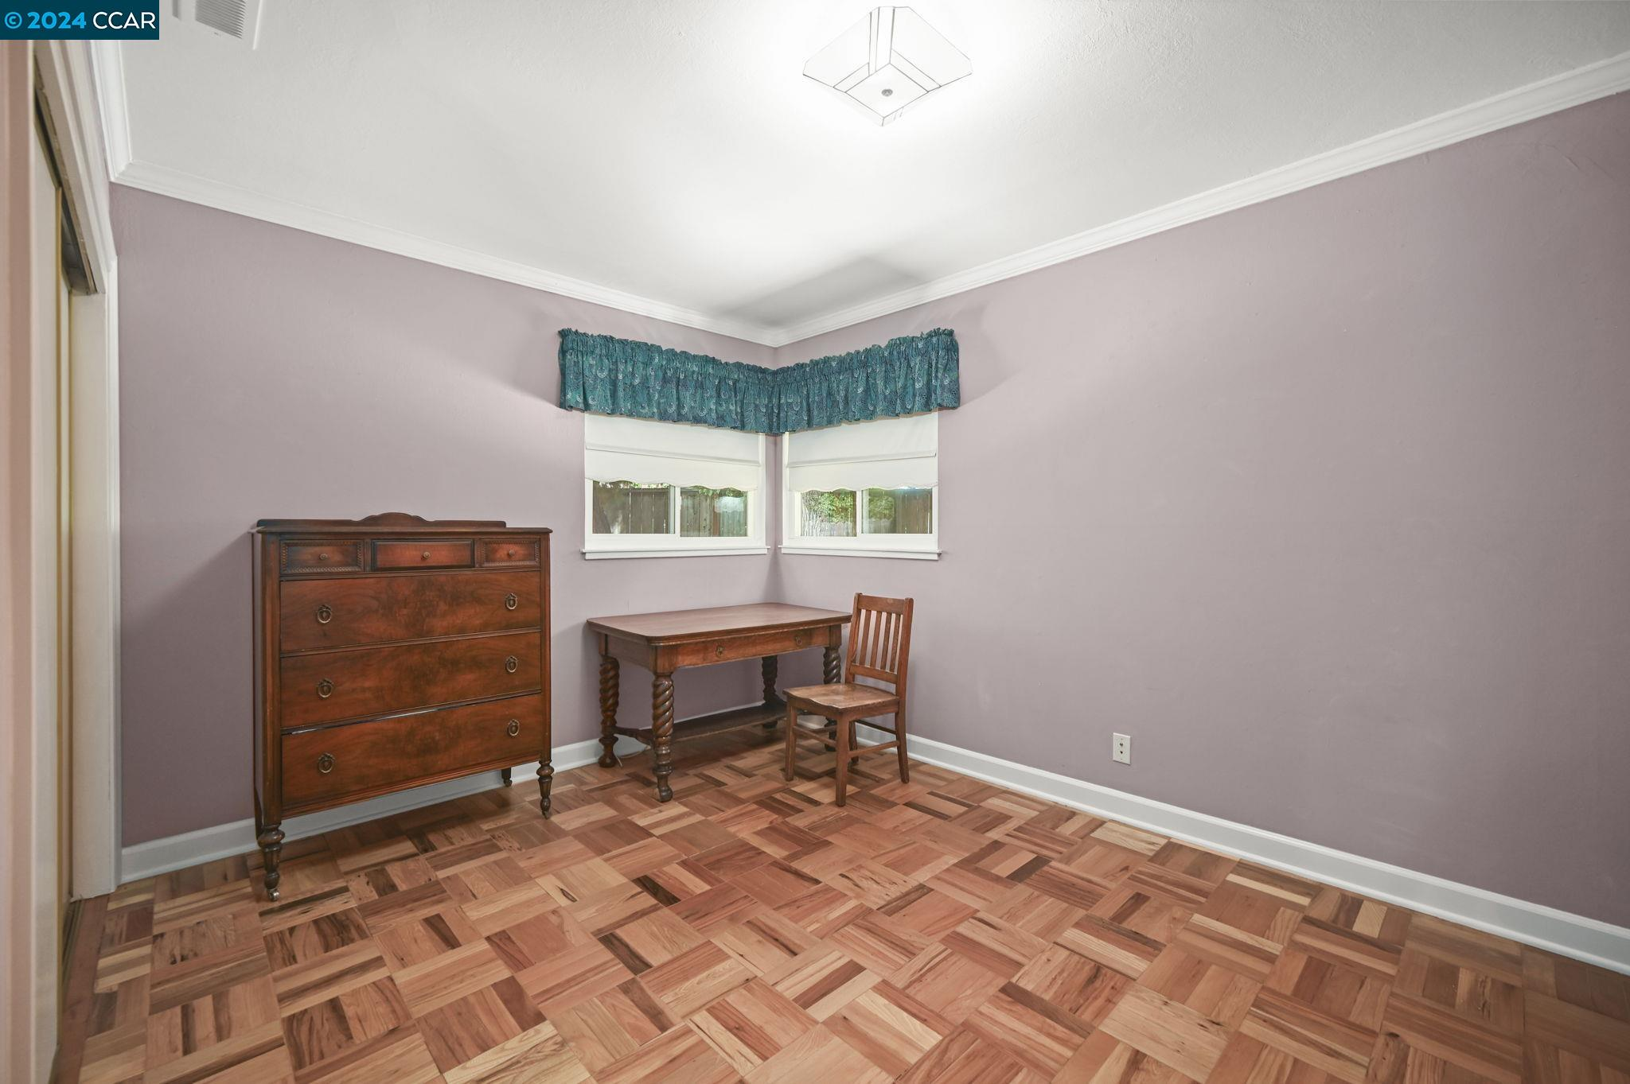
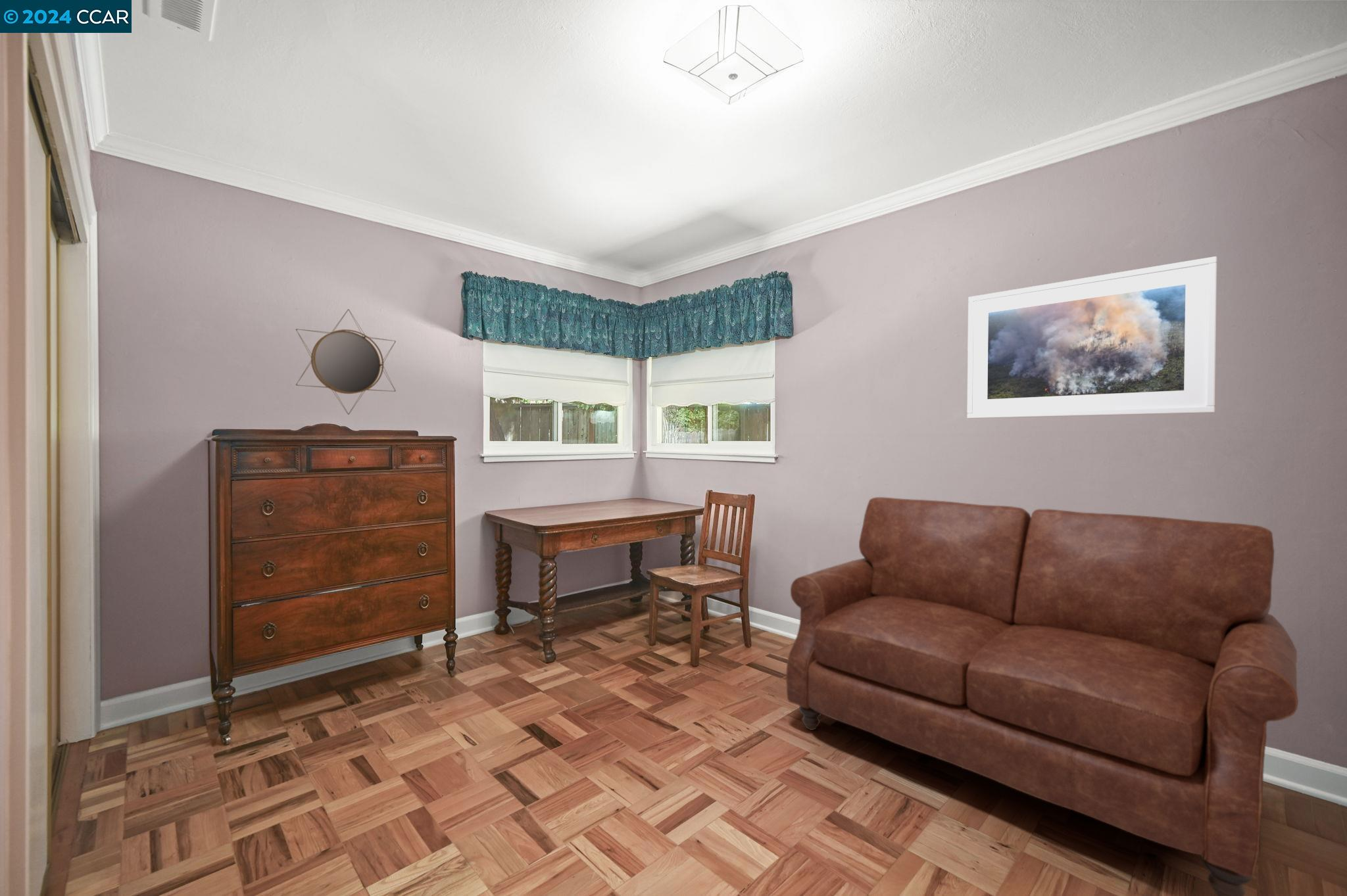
+ home mirror (348, 362)
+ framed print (1077, 348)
+ sofa (1004, 633)
